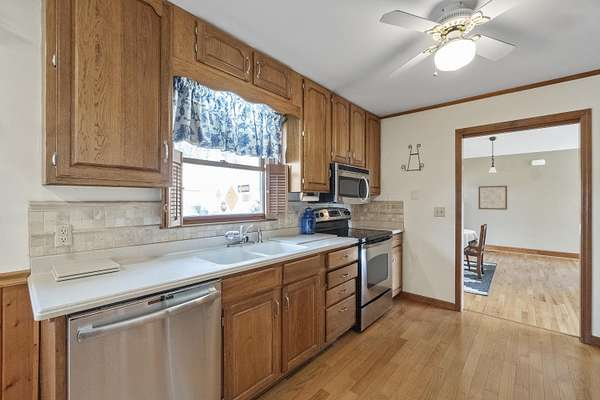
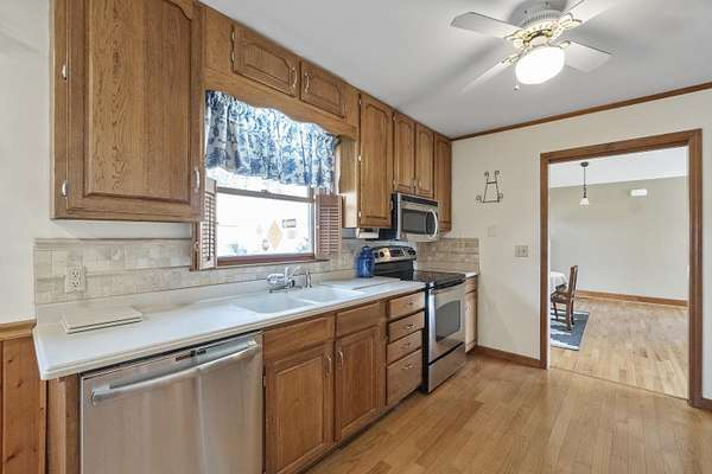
- wall art (493, 196)
